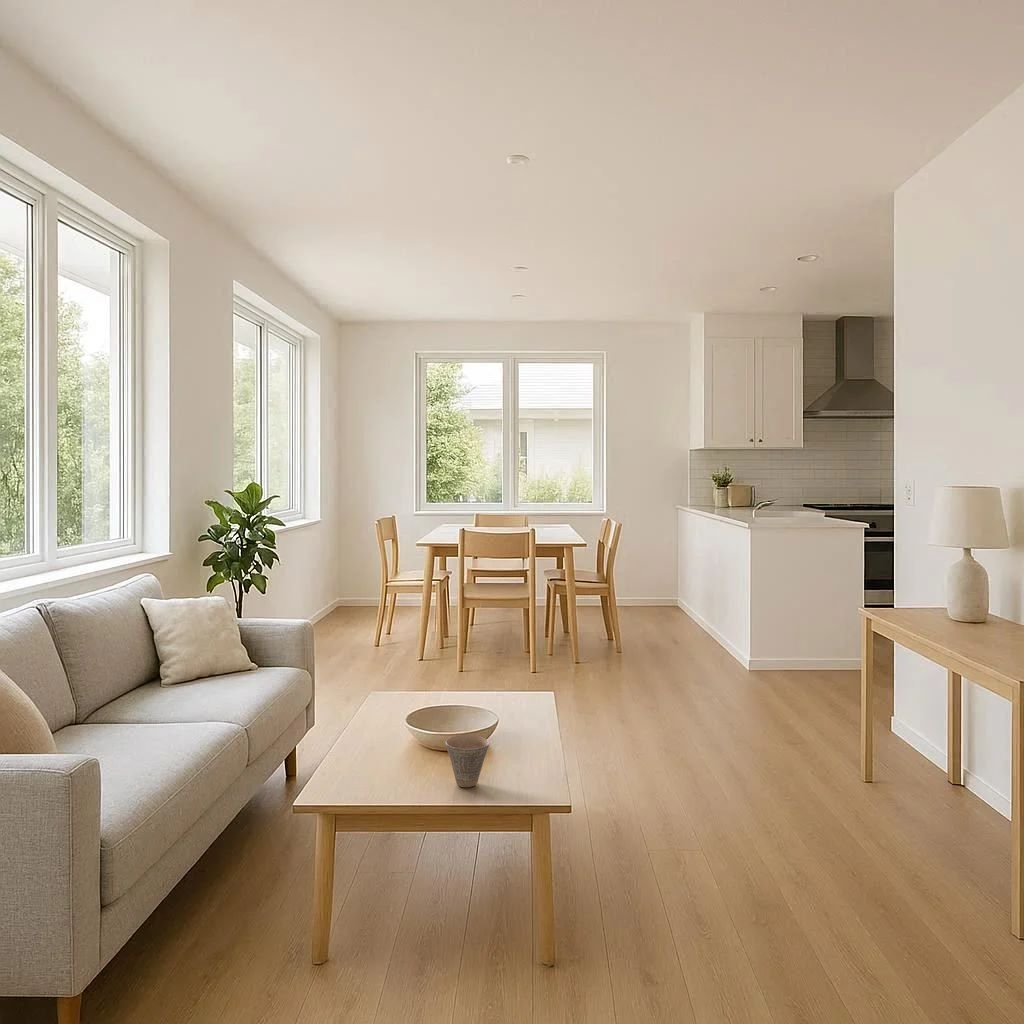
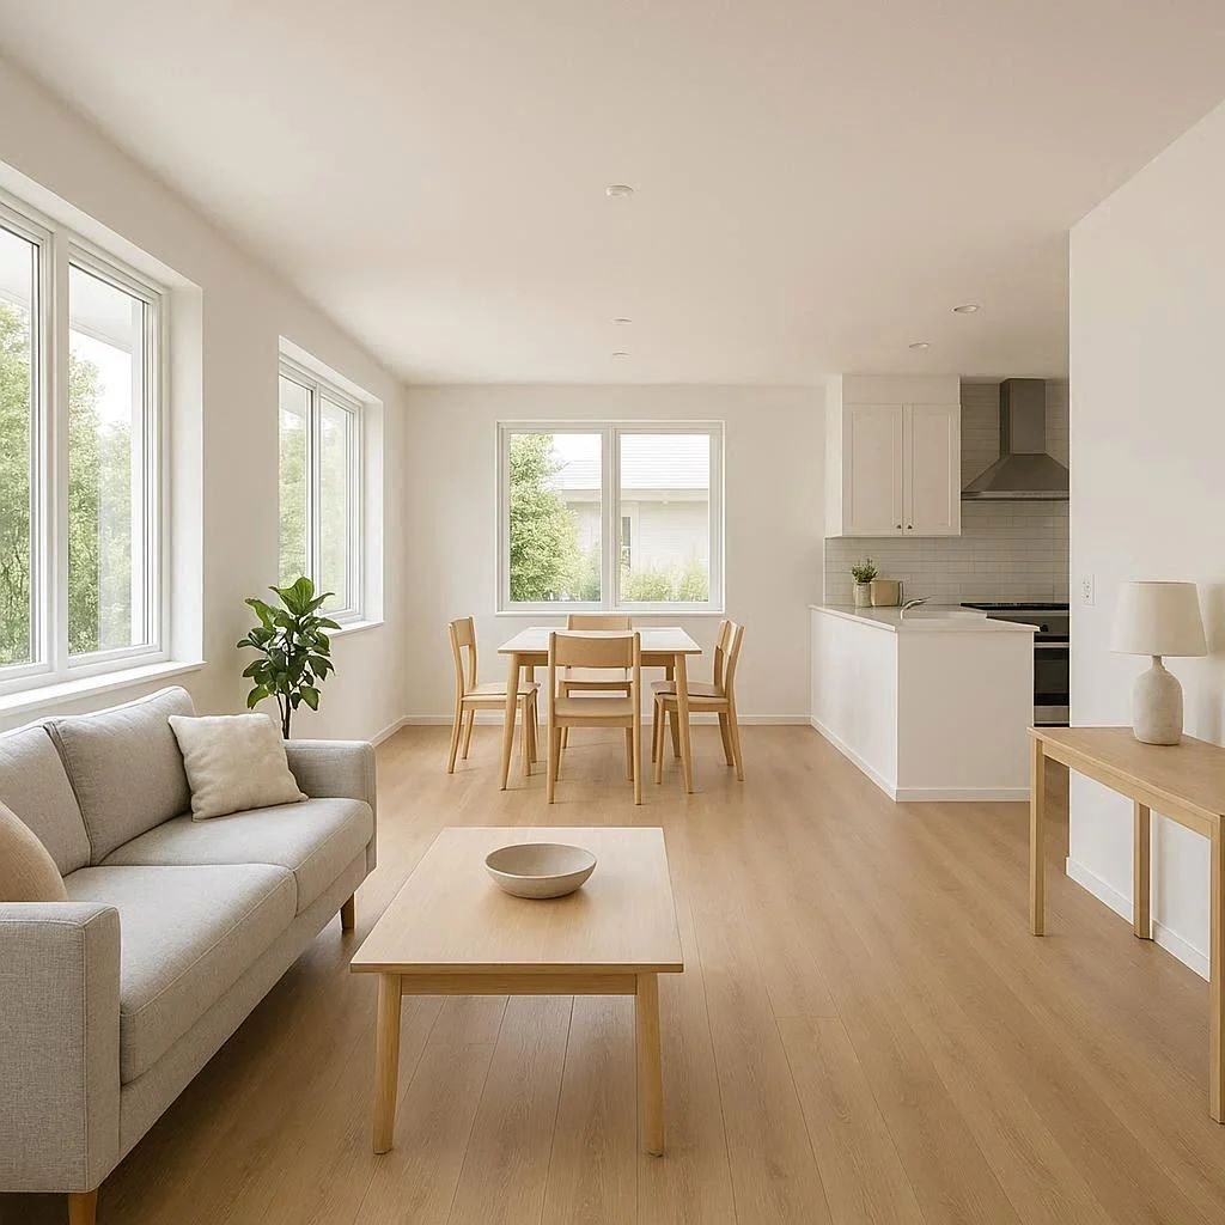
- cup (467, 762)
